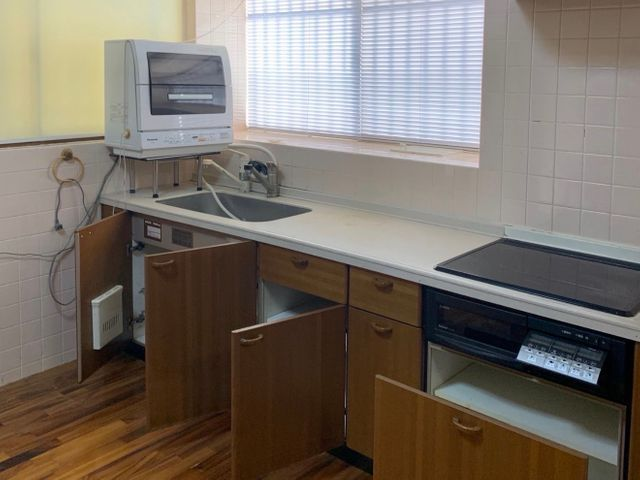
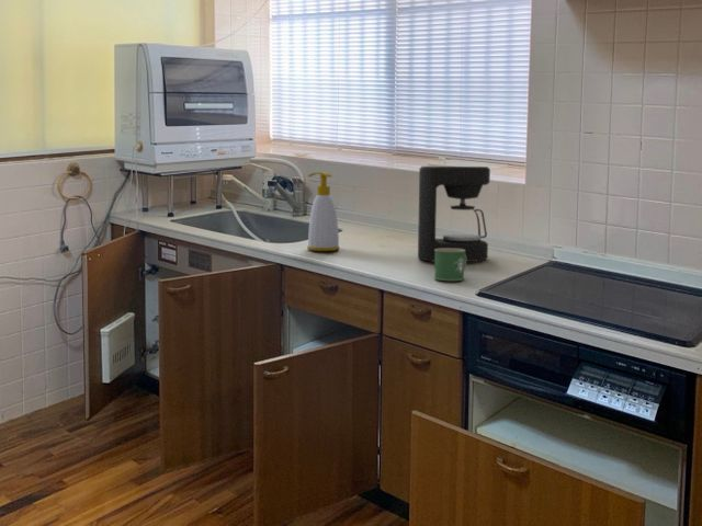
+ soap bottle (322, 210)
+ mug (452, 263)
+ coffee maker (453, 208)
